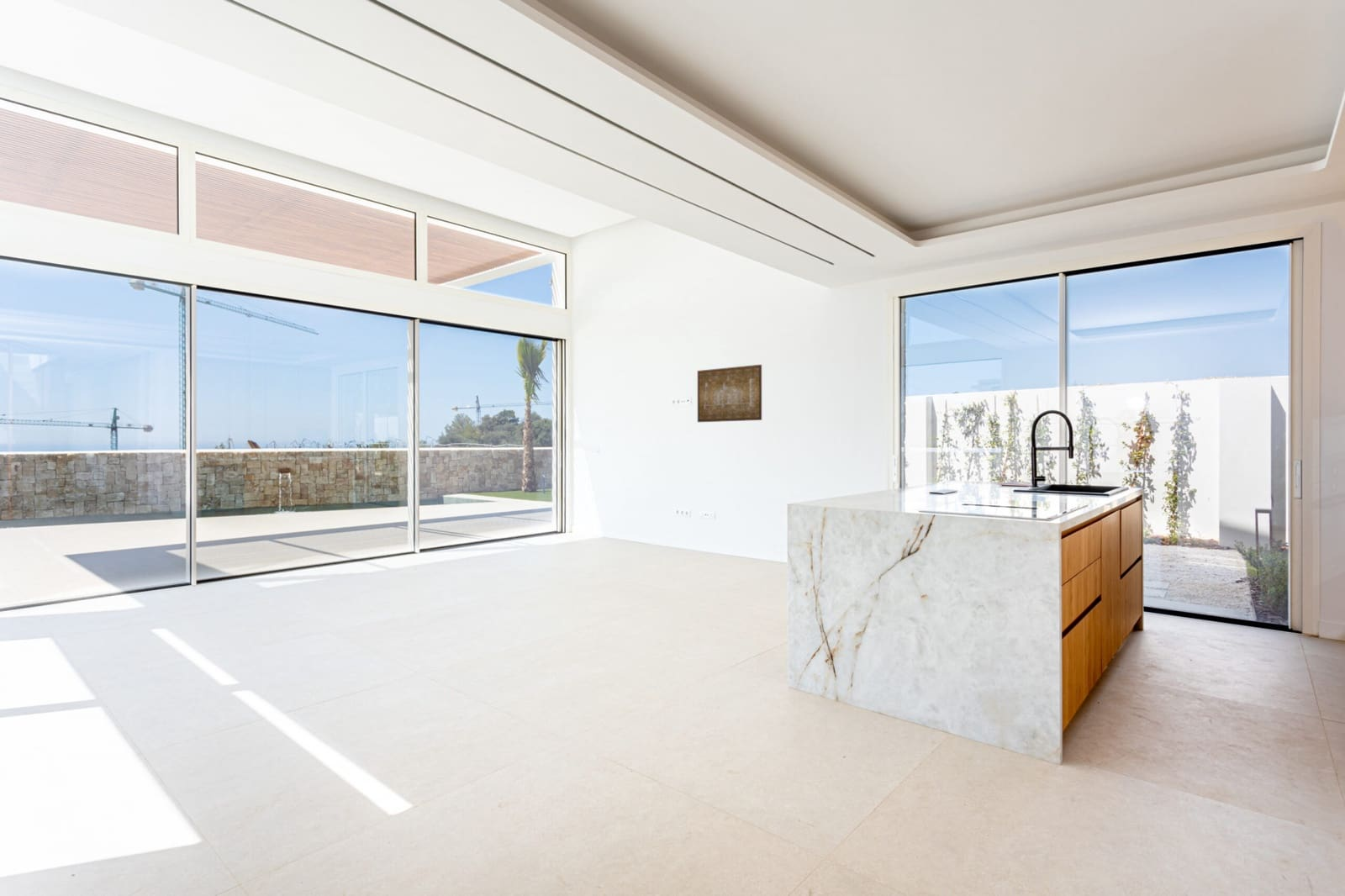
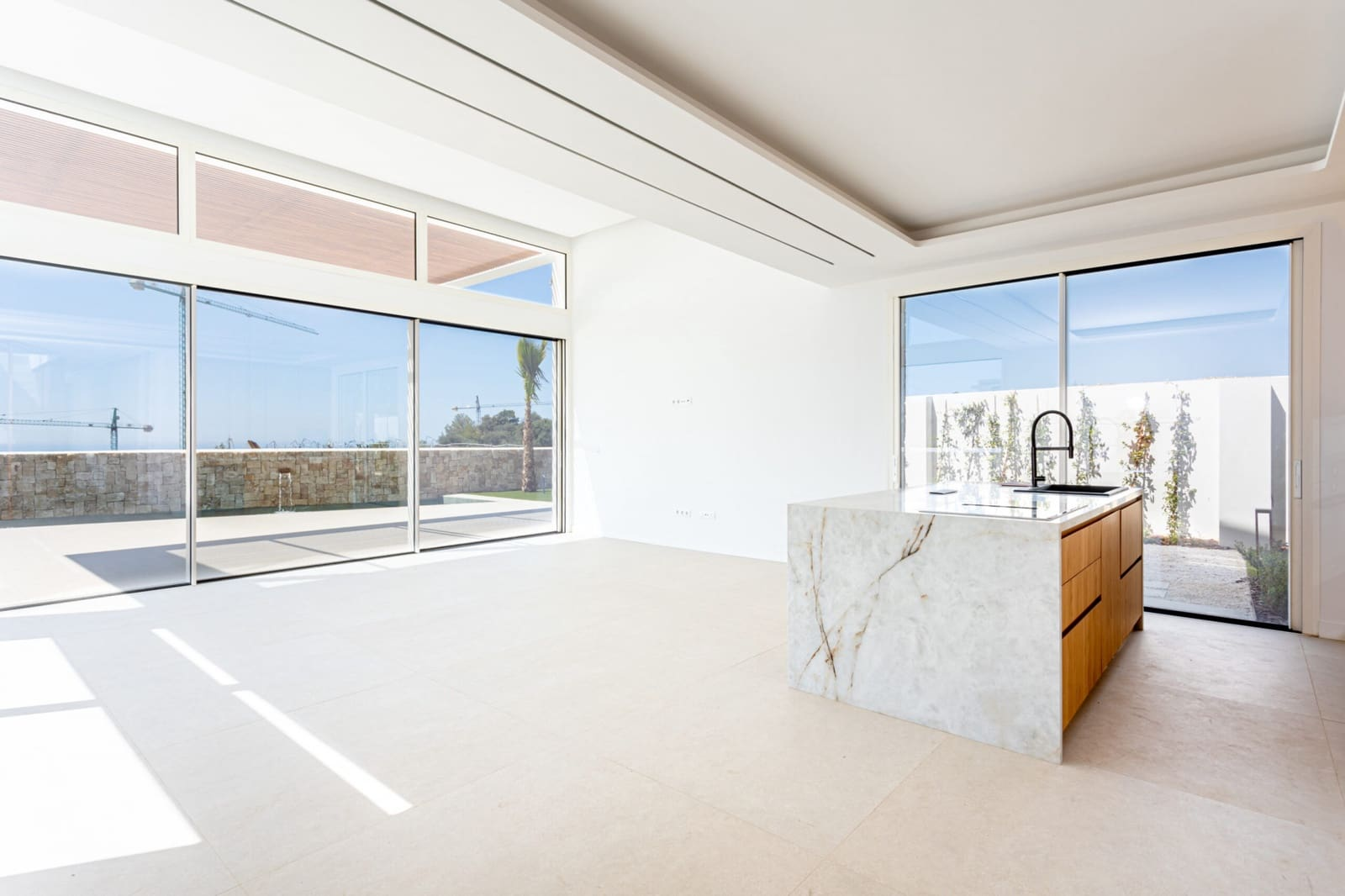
- wall art (728, 394)
